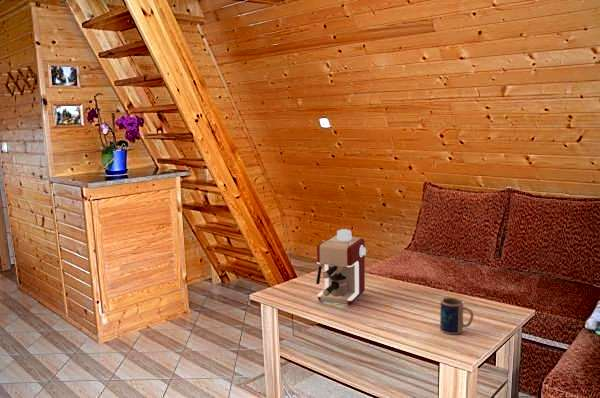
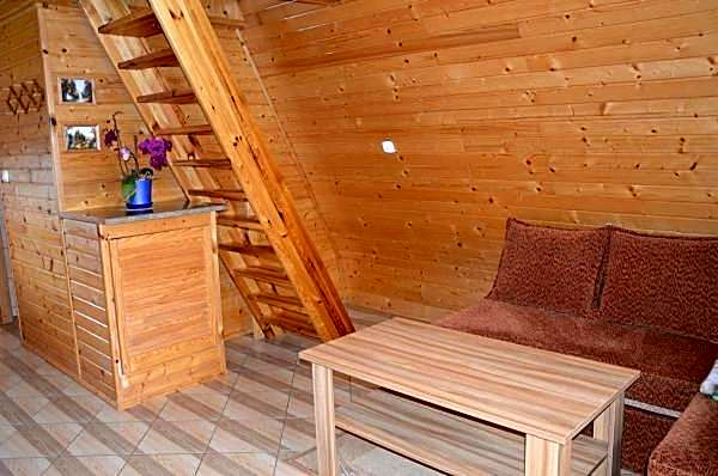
- mug (456, 316)
- coffee maker (338, 267)
